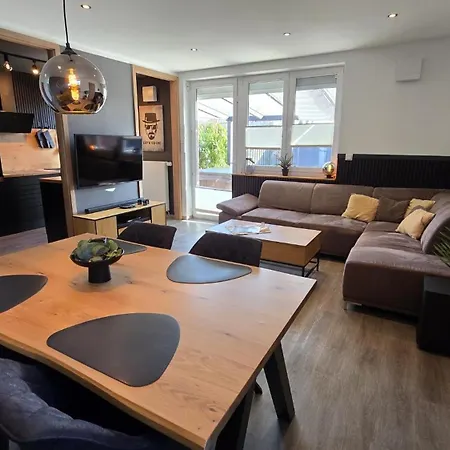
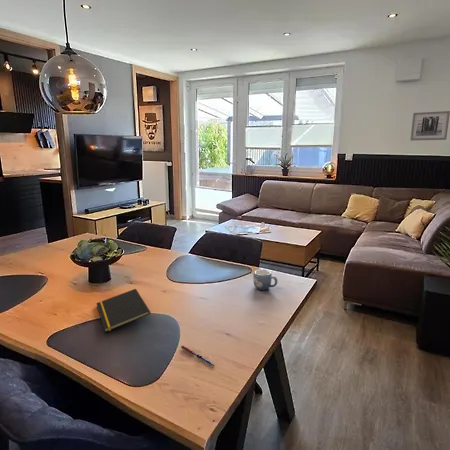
+ pen (197, 355)
+ mug (265, 281)
+ notepad (122, 308)
+ wall art (429, 126)
